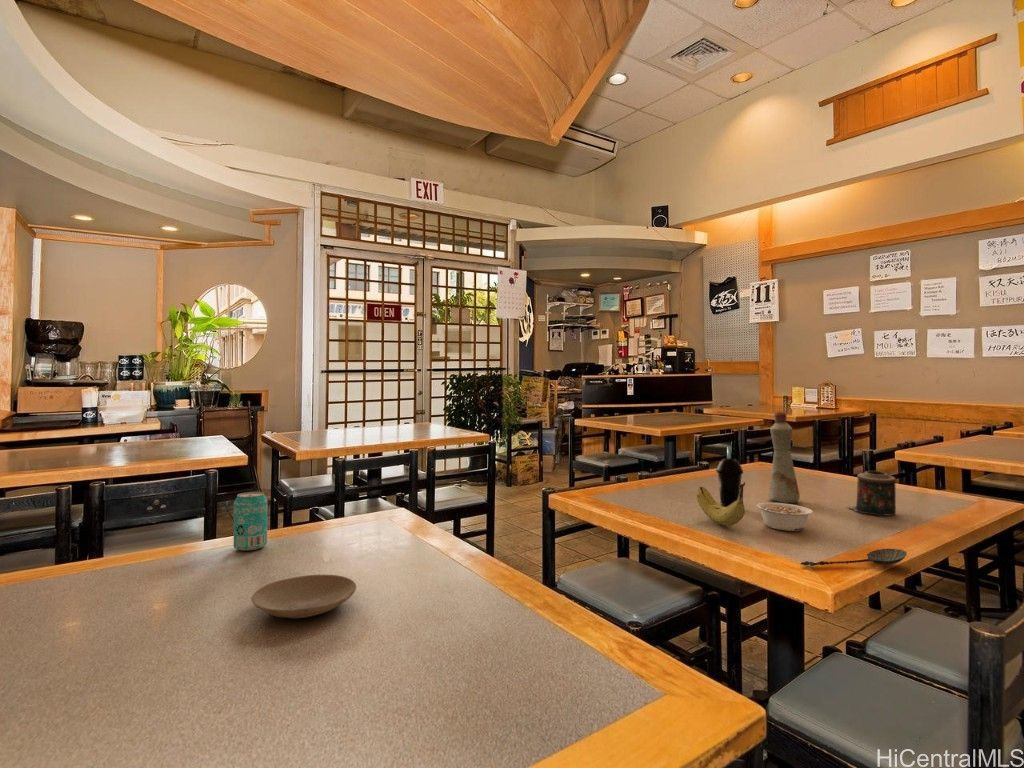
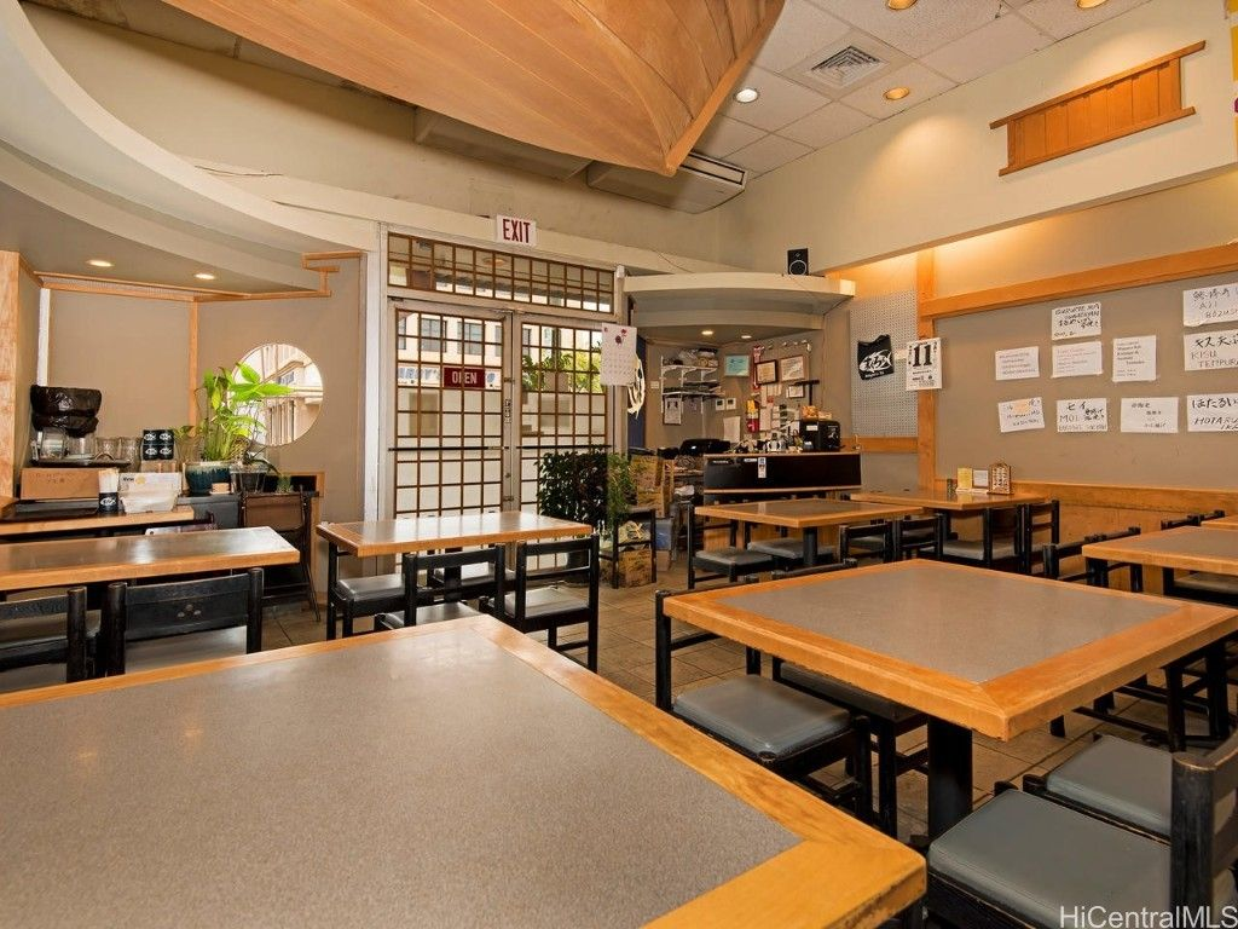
- fruit (717, 503)
- candle (870, 491)
- bottle (783, 455)
- plate (305, 598)
- cup (729, 477)
- beverage can (250, 520)
- spoon (851, 561)
- legume (785, 515)
